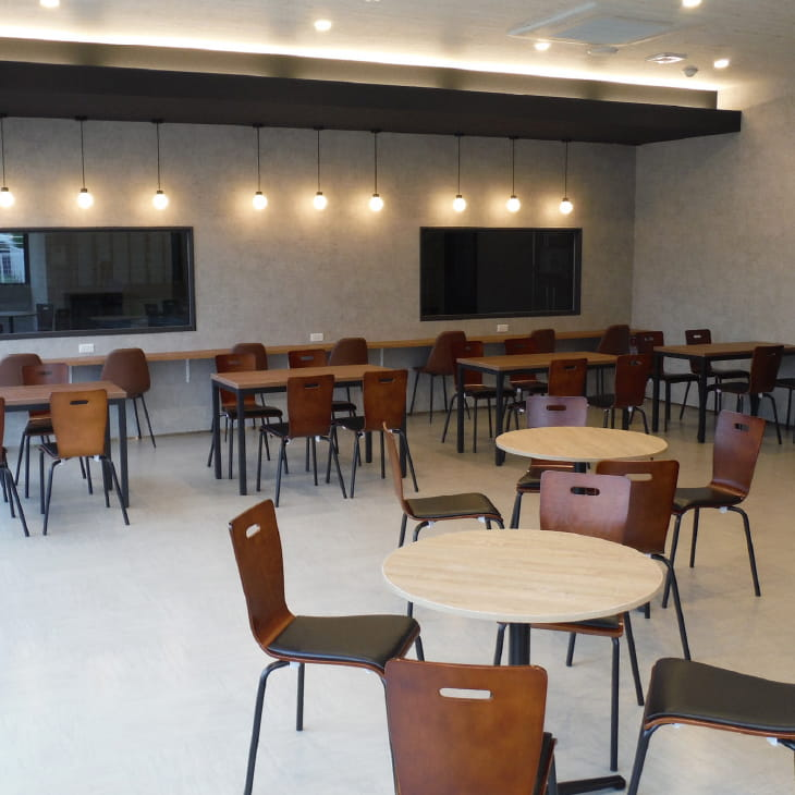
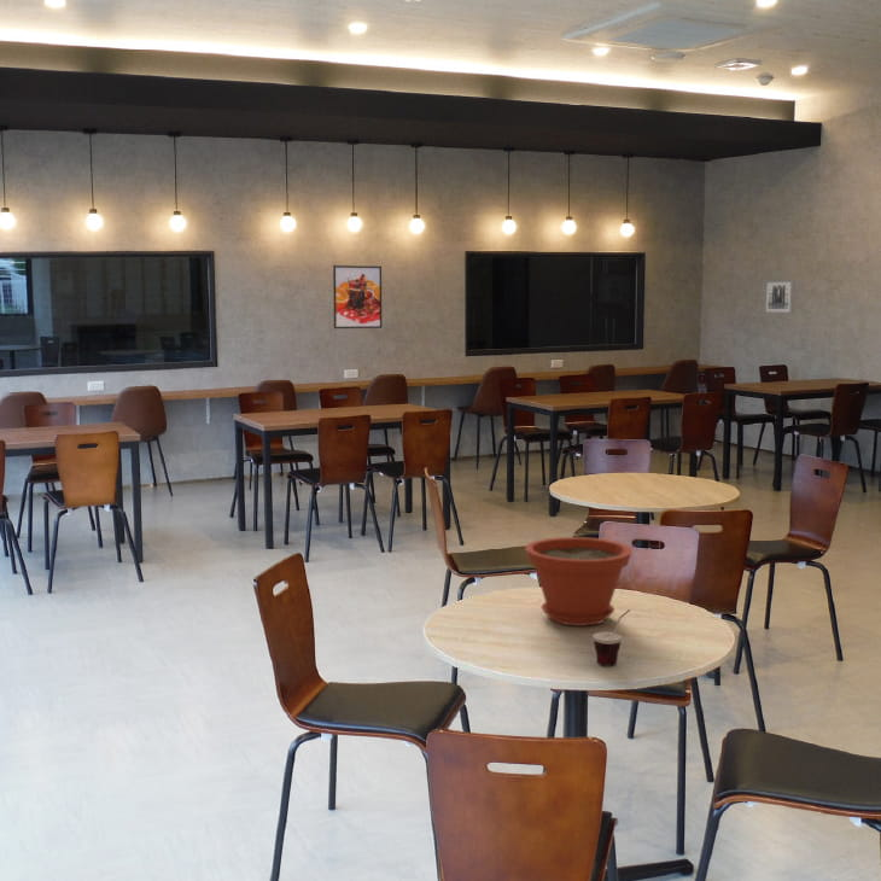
+ wall art (778, 297)
+ cup (613, 637)
+ plant pot (577, 583)
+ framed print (357, 297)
